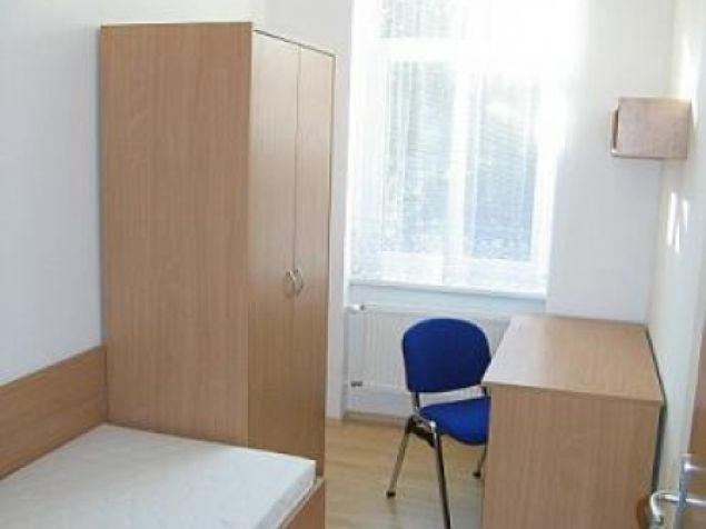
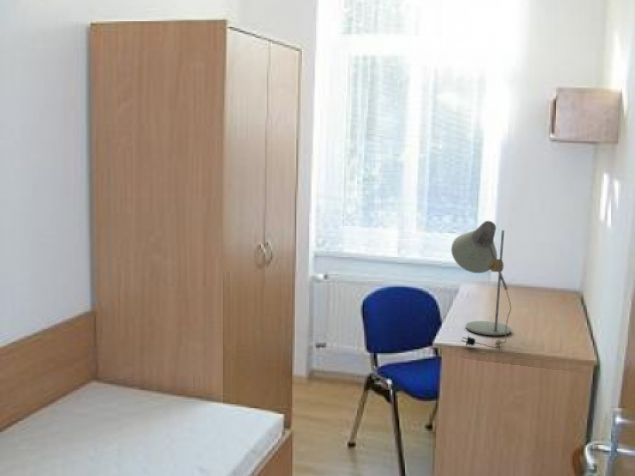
+ desk lamp (479, 272)
